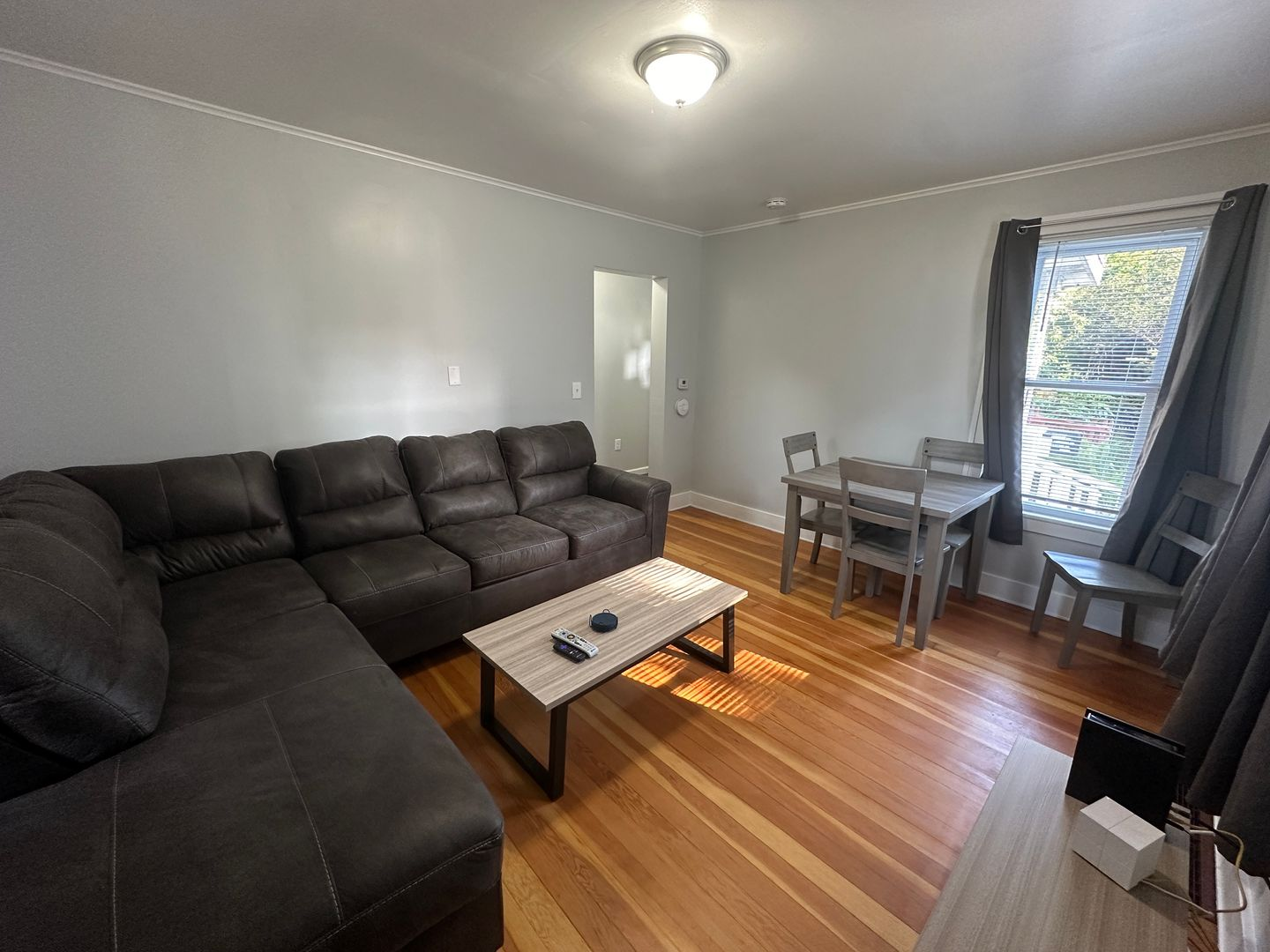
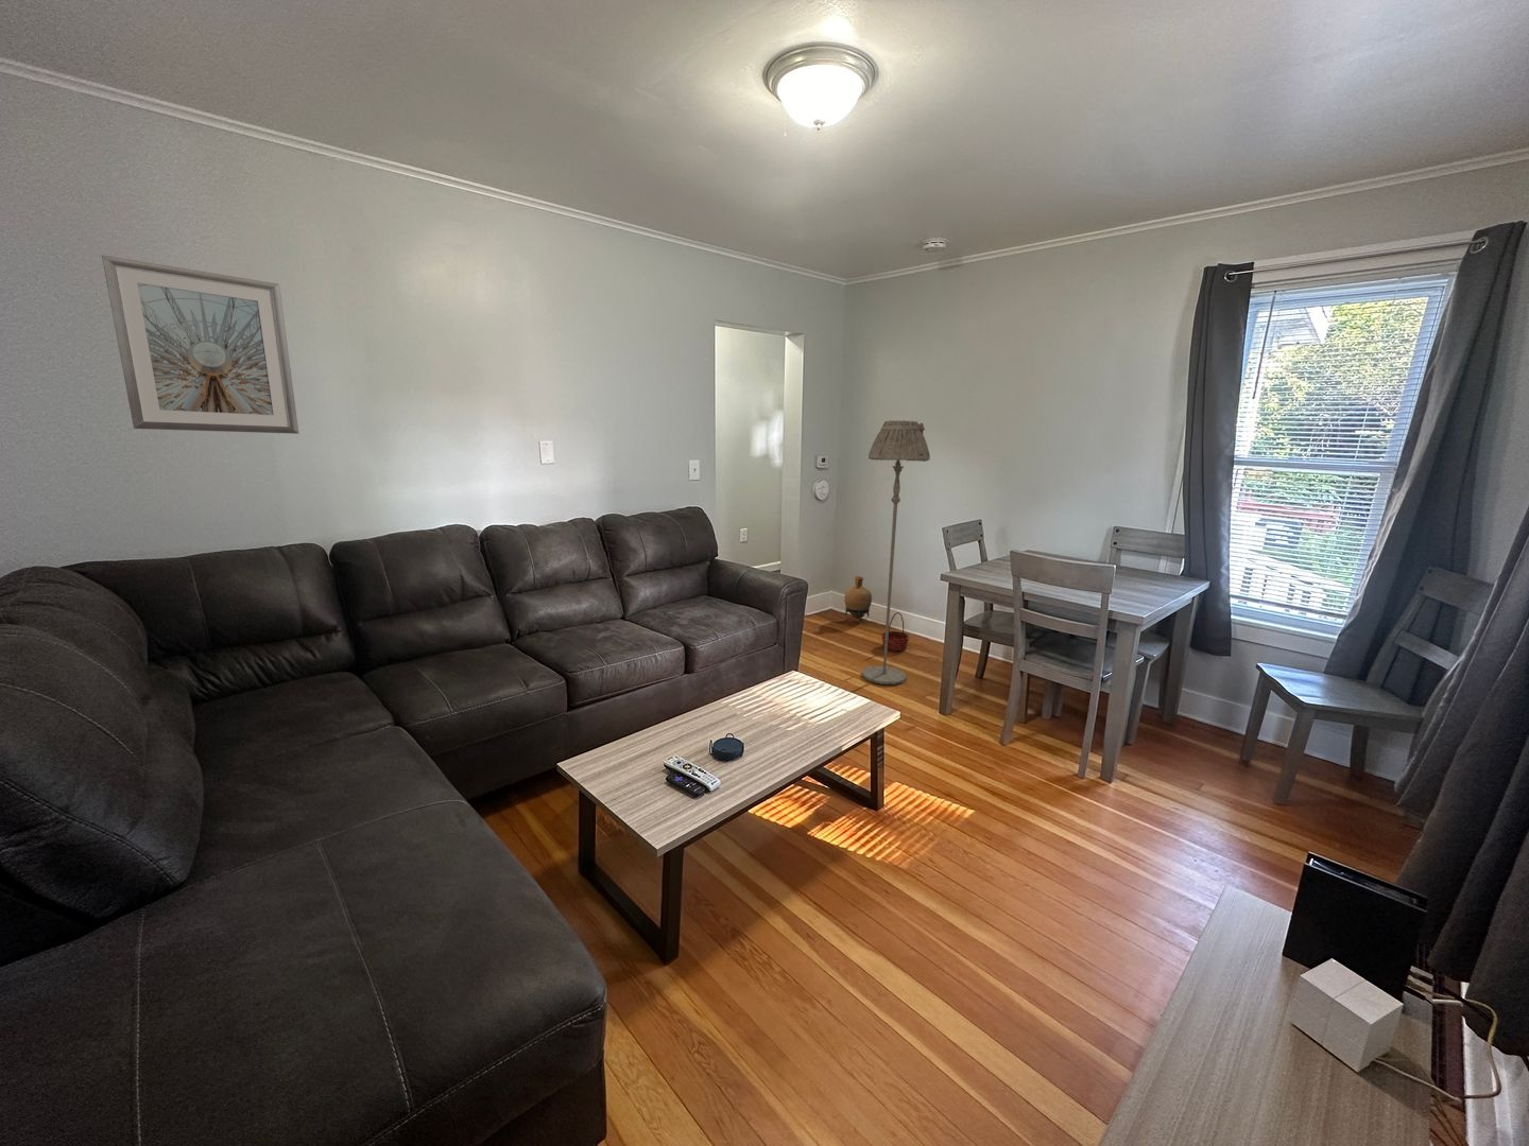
+ picture frame (209, 354)
+ floor lamp (892, 554)
+ vase (858, 598)
+ basket (895, 631)
